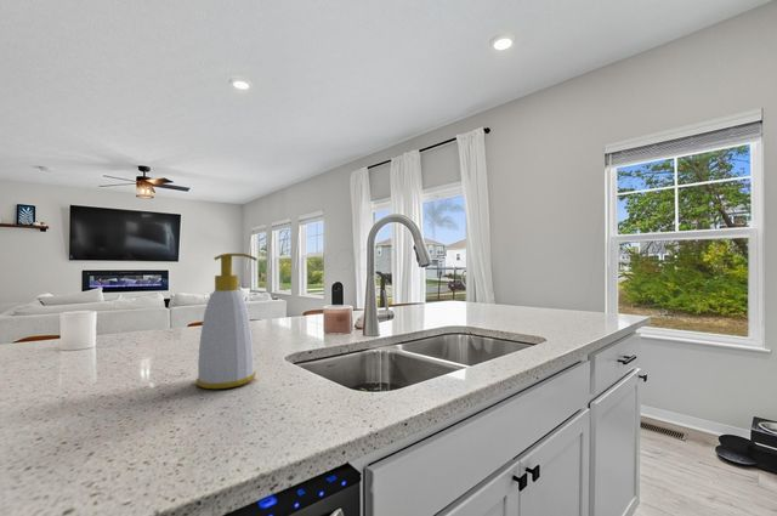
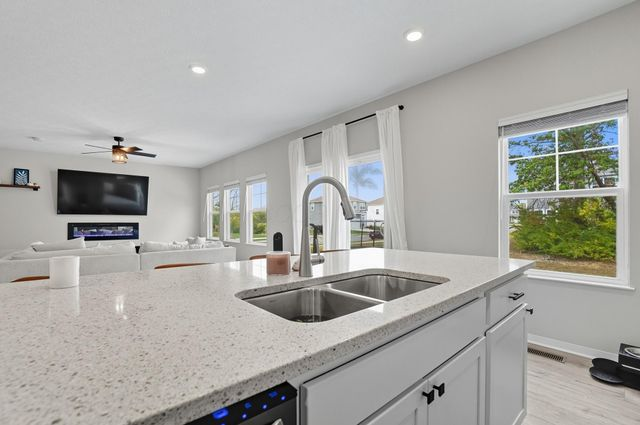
- soap bottle (227, 317)
